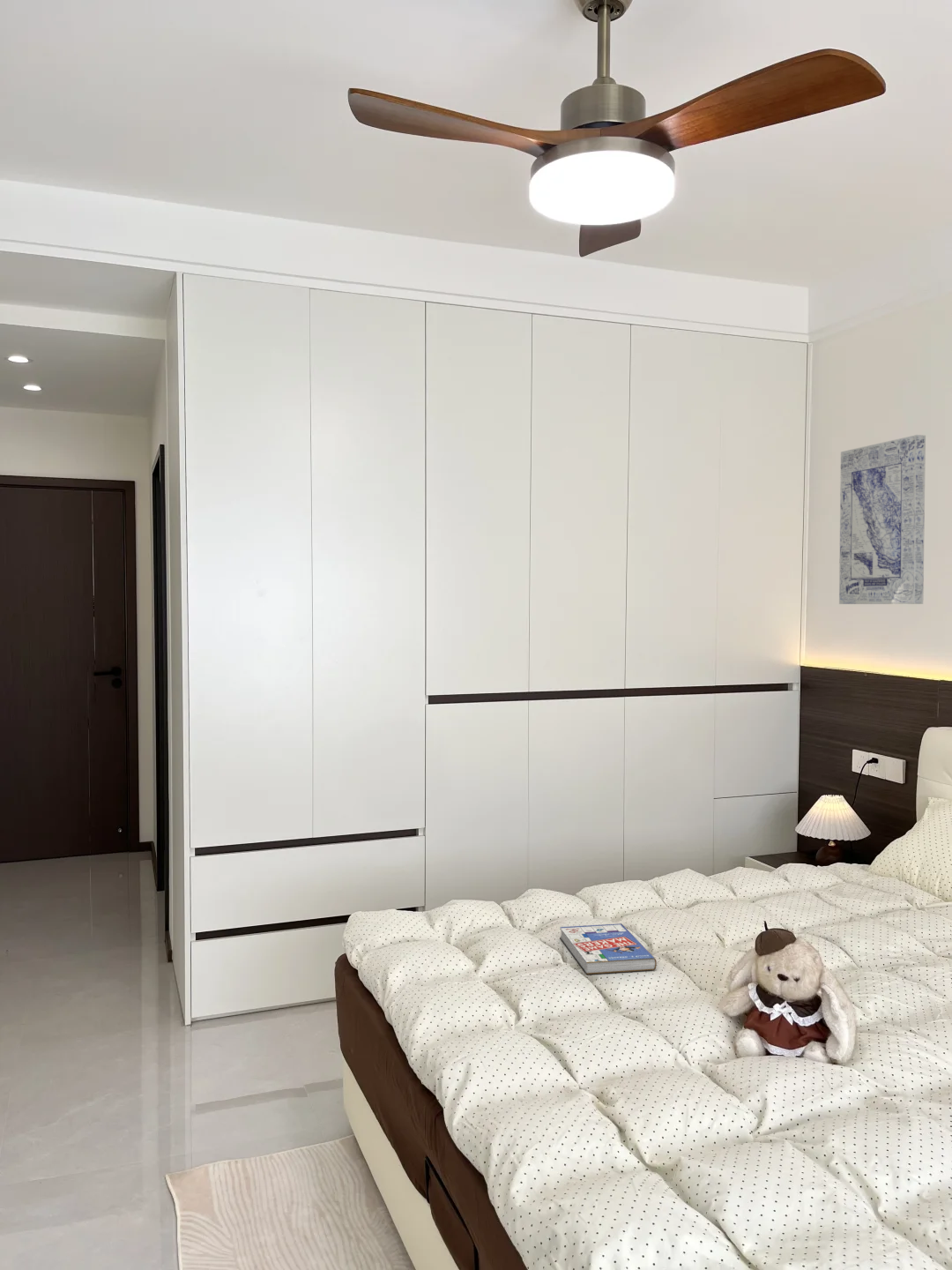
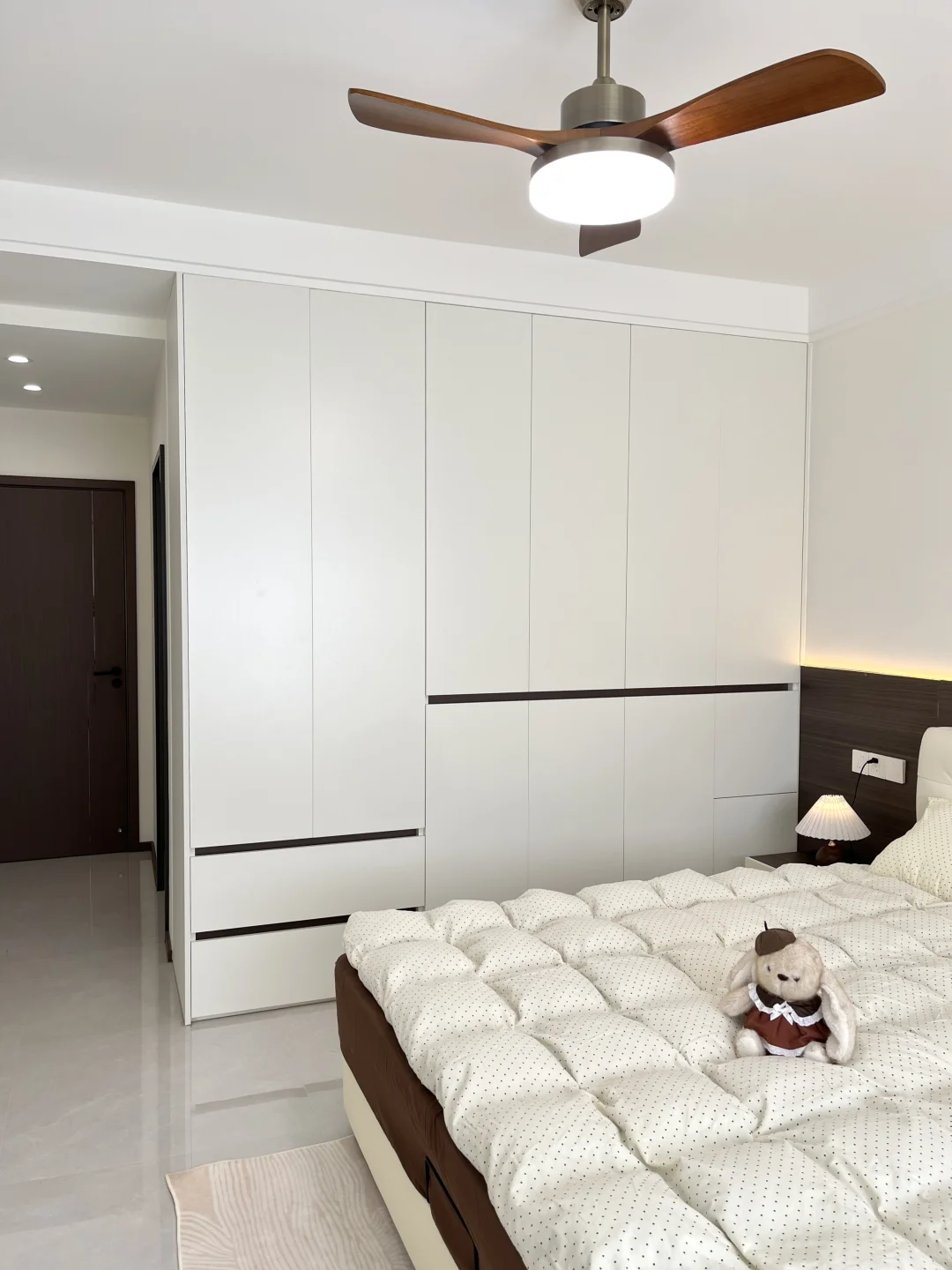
- wall art (880, 524)
- book (606, 947)
